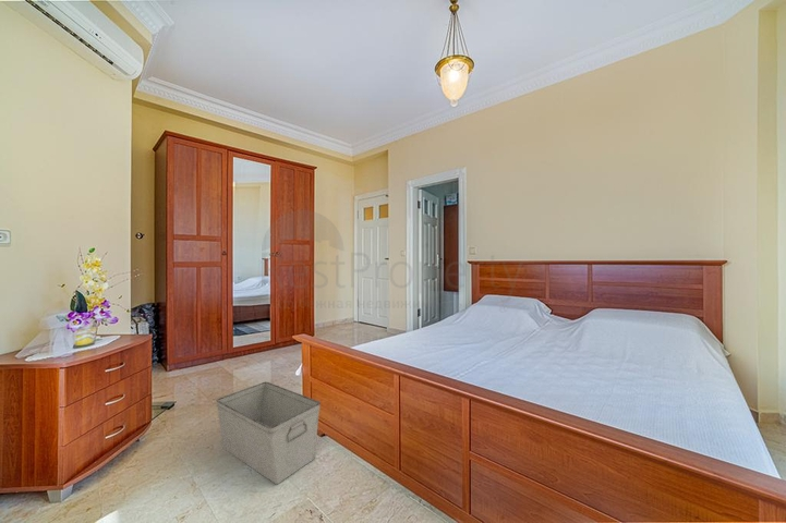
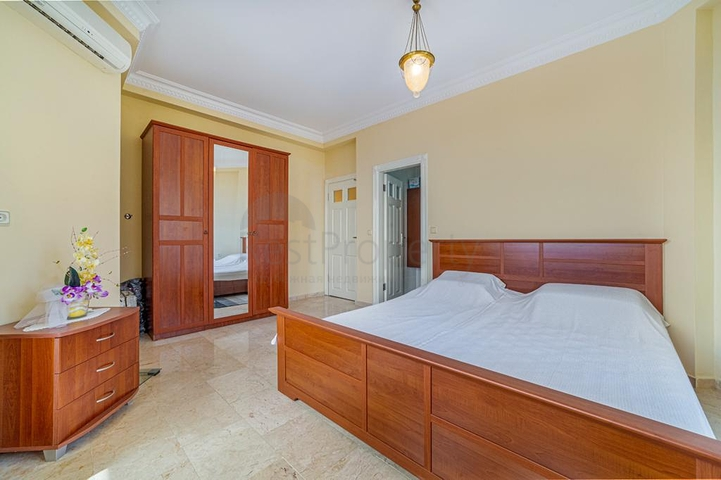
- storage bin (267, 426)
